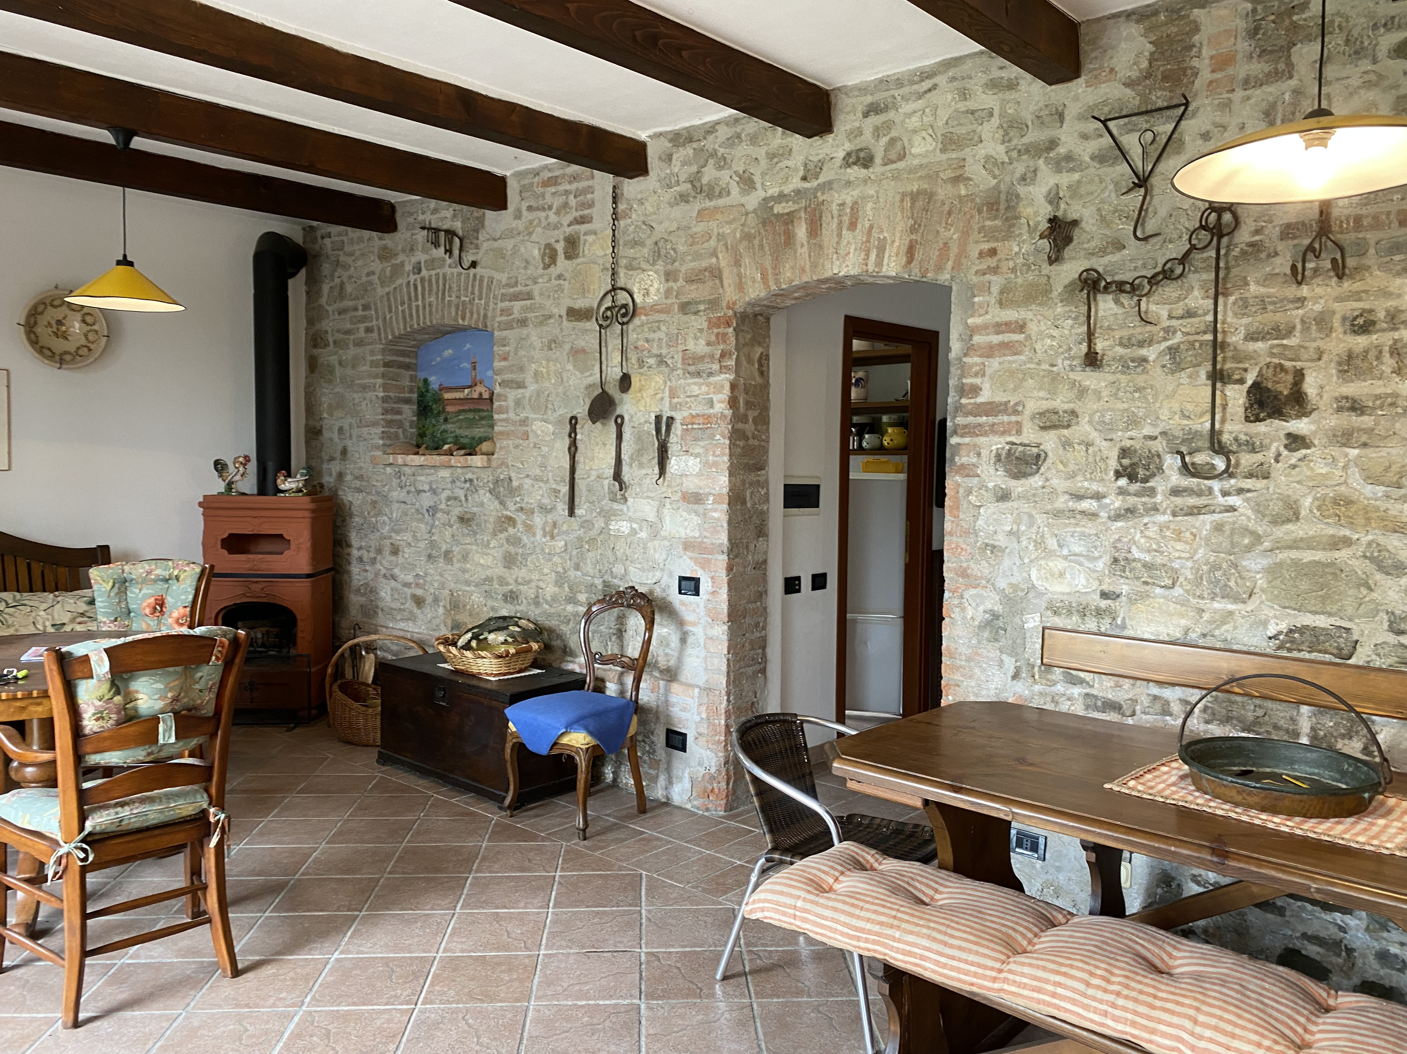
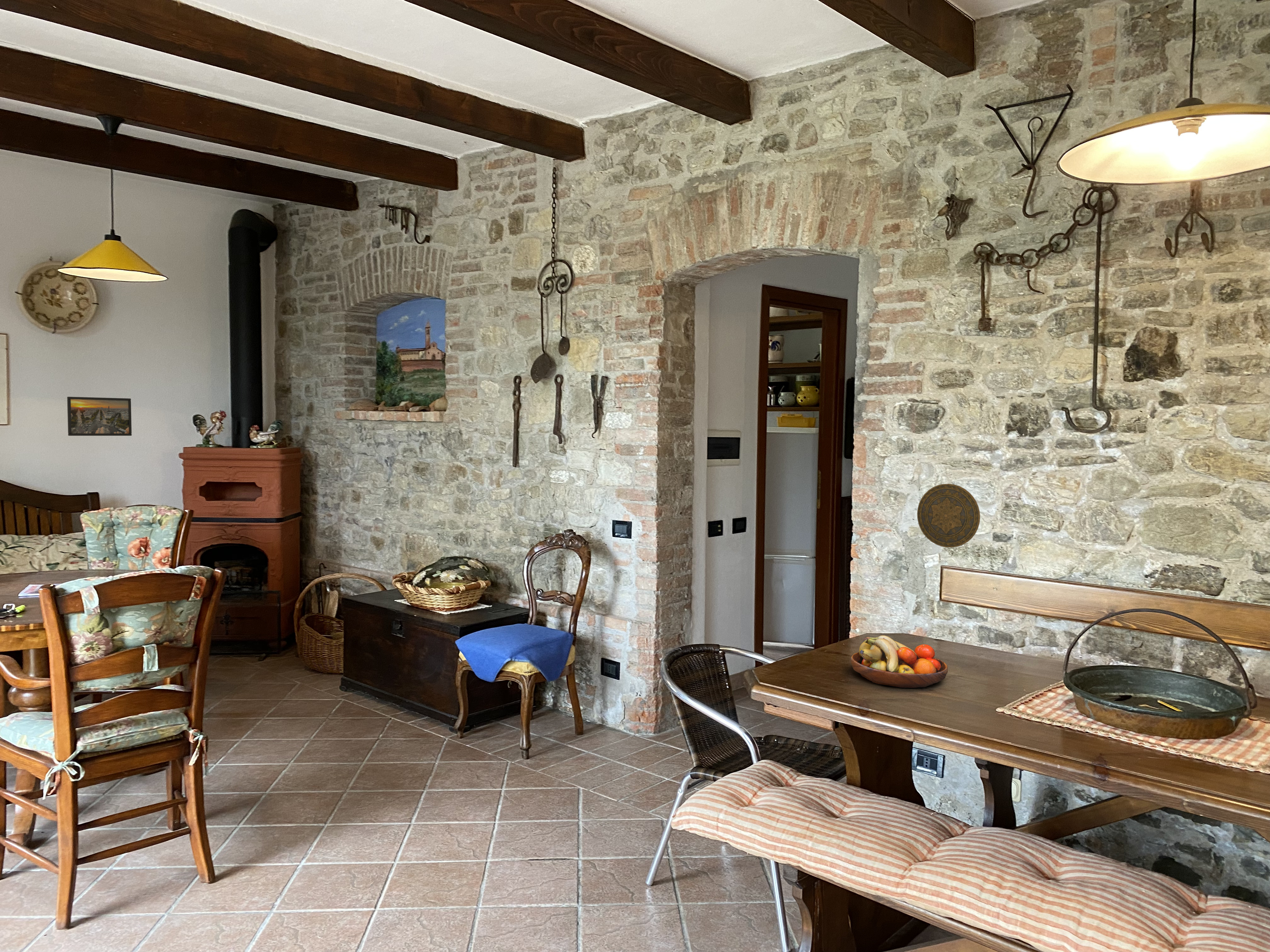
+ decorative plate (947, 516)
+ fruit bowl (898, 658)
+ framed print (100, 416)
